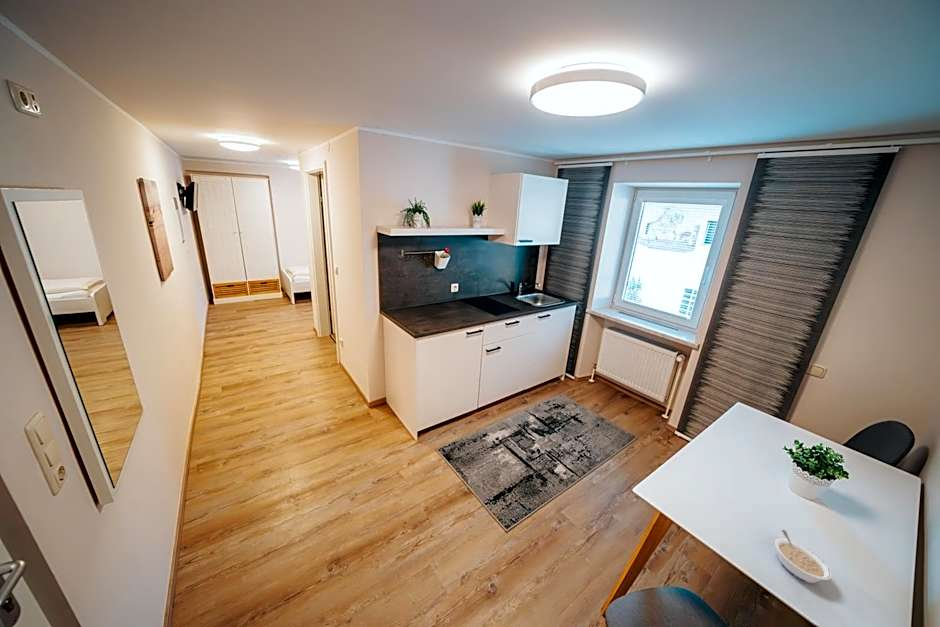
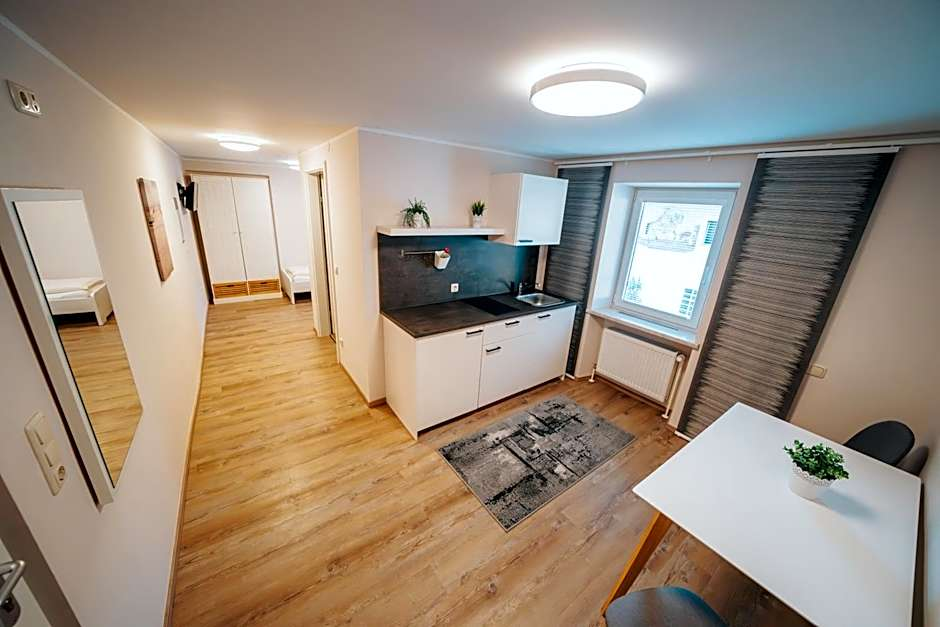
- legume (797, 560)
